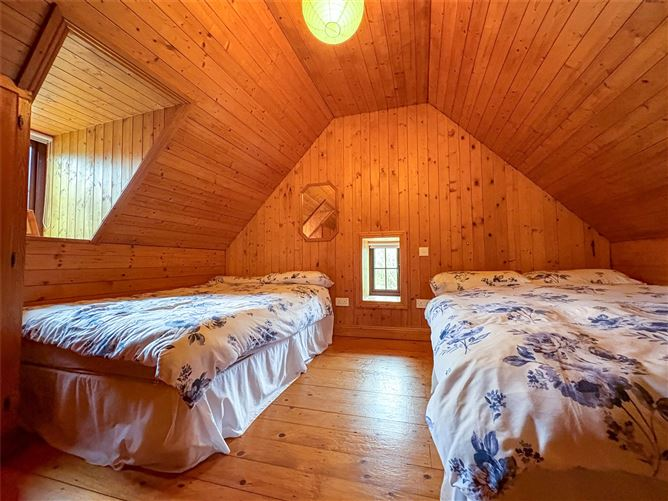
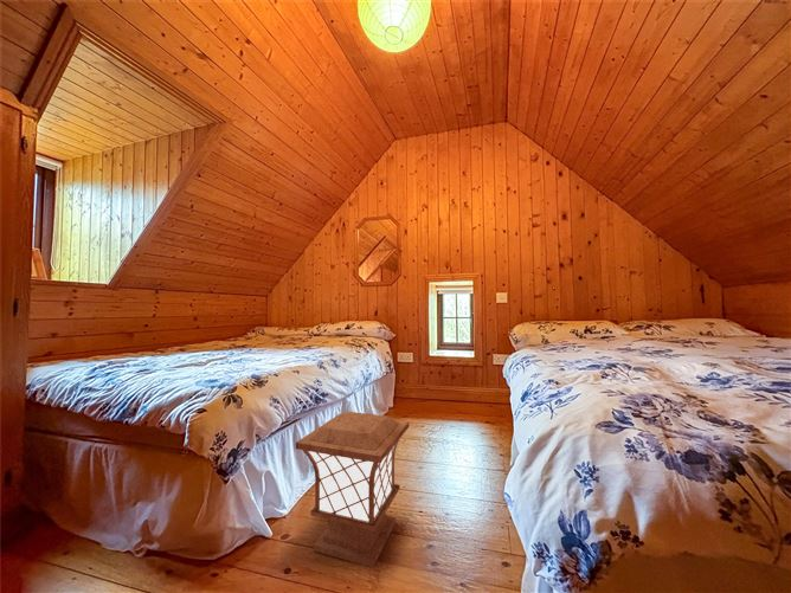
+ lantern (356, 478)
